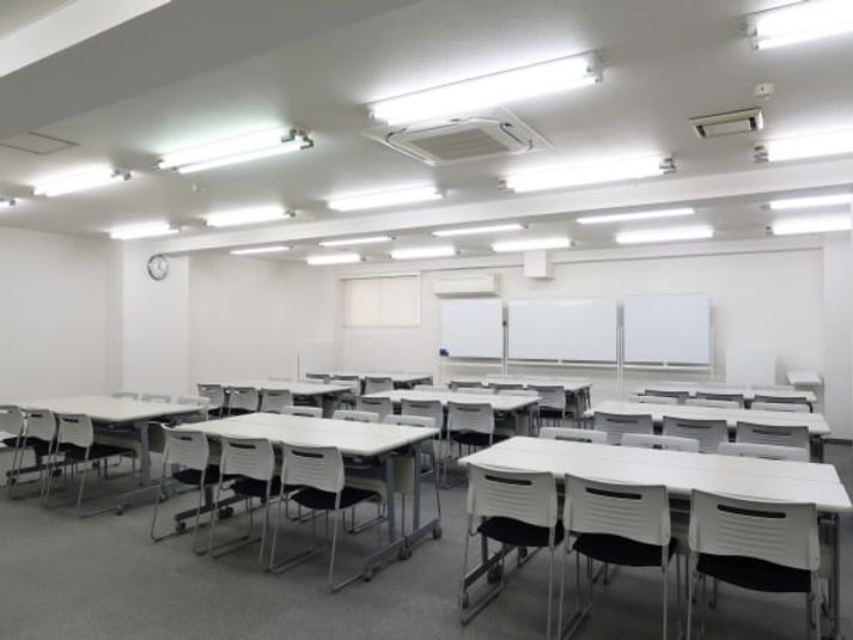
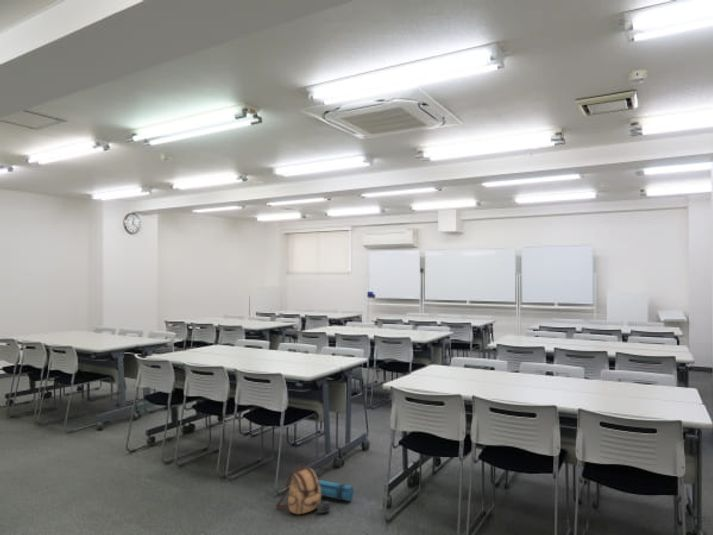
+ backpack (315, 480)
